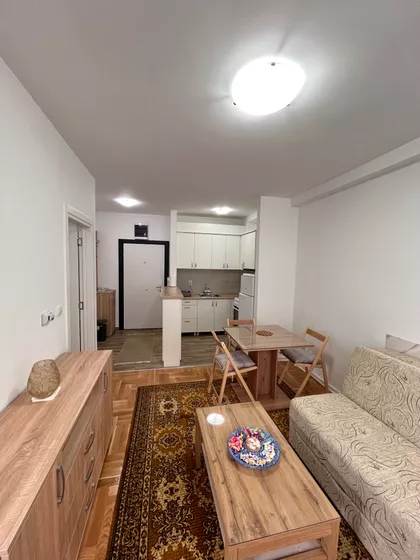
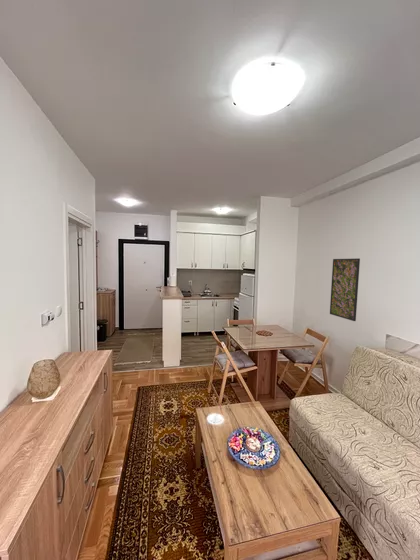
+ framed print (343, 288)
